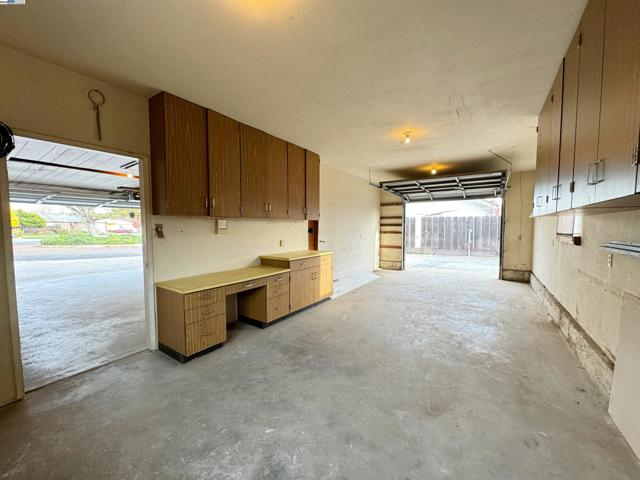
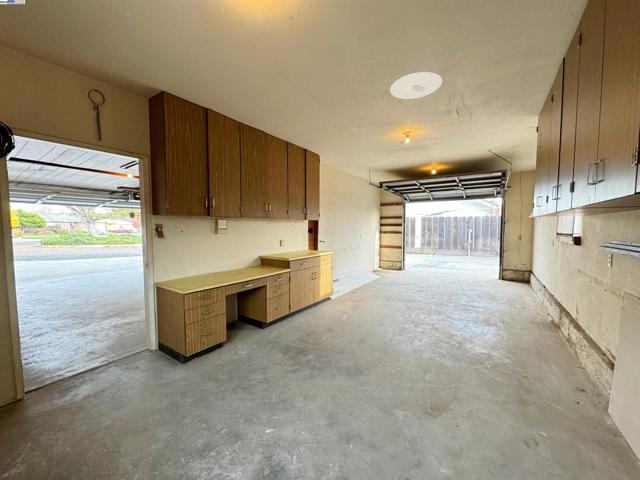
+ ceiling light (415, 84)
